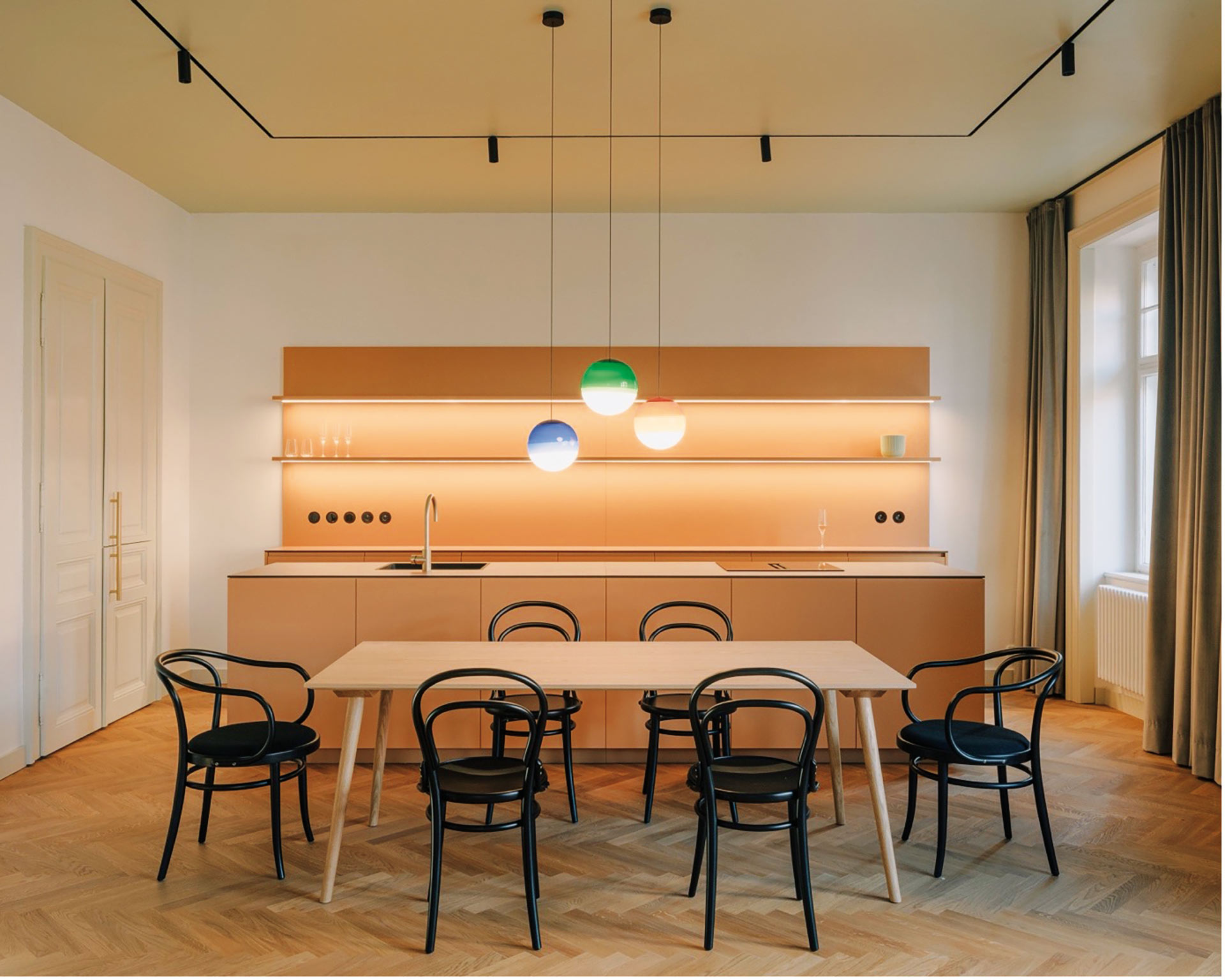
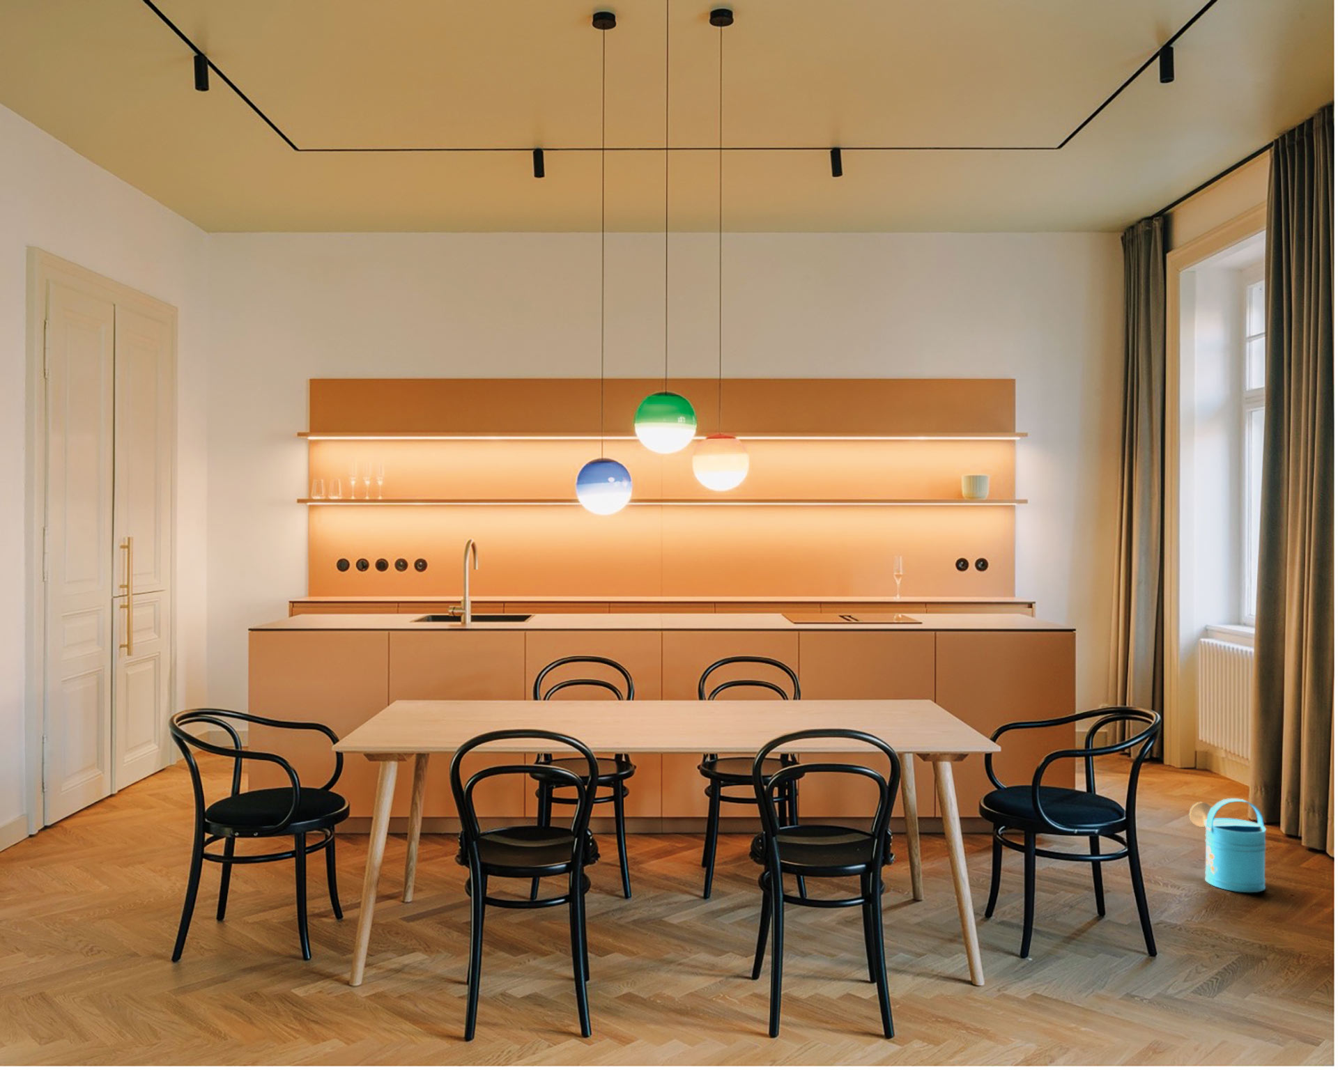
+ watering can (1224, 835)
